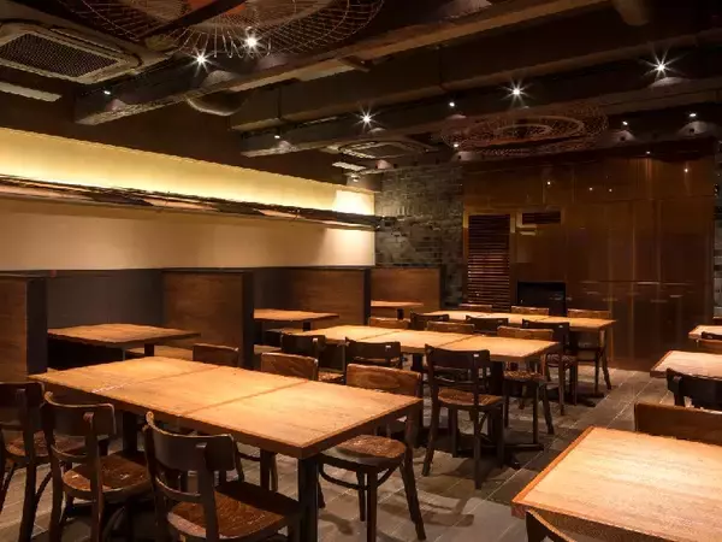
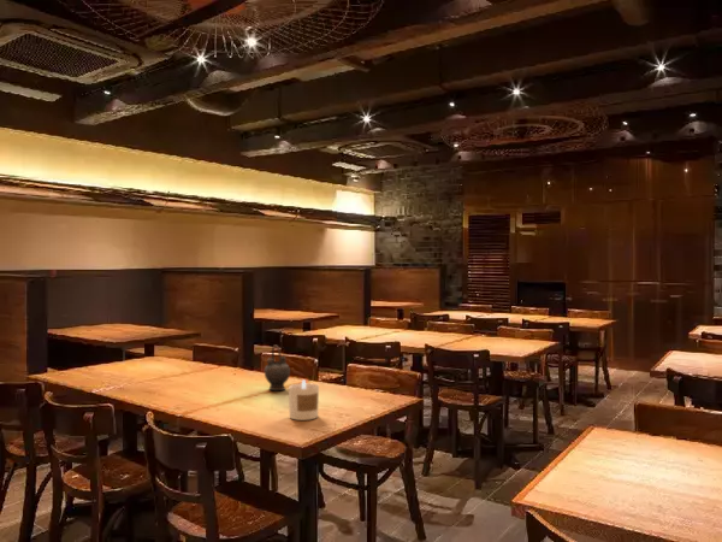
+ teapot (276, 366)
+ candle (303, 397)
